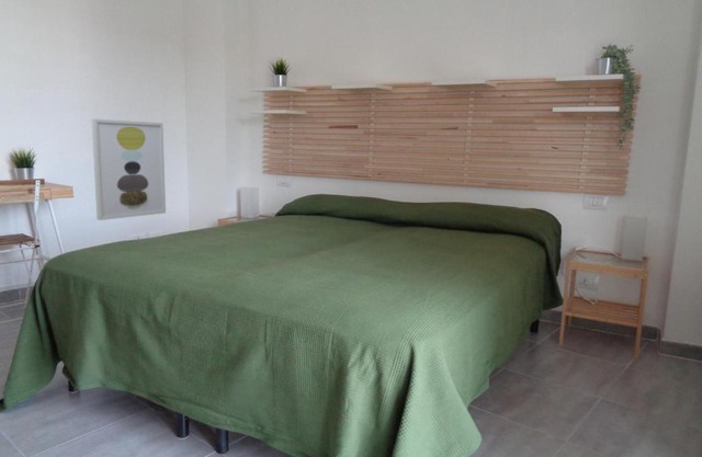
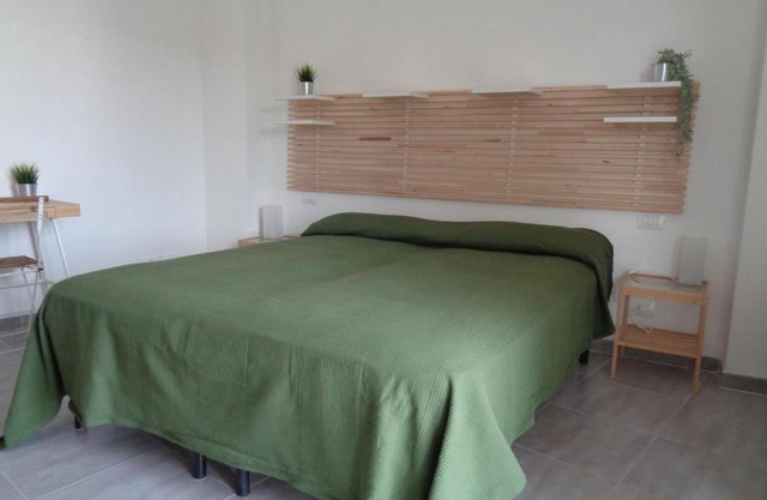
- wall art (132, 169)
